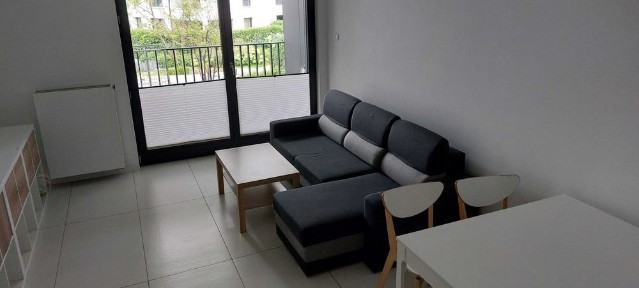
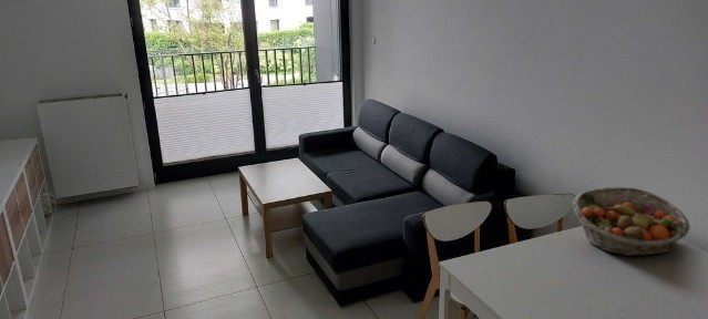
+ fruit basket (627, 220)
